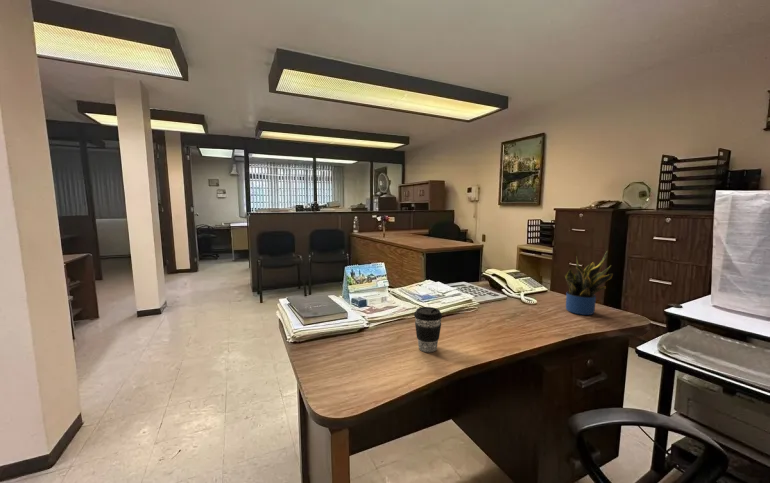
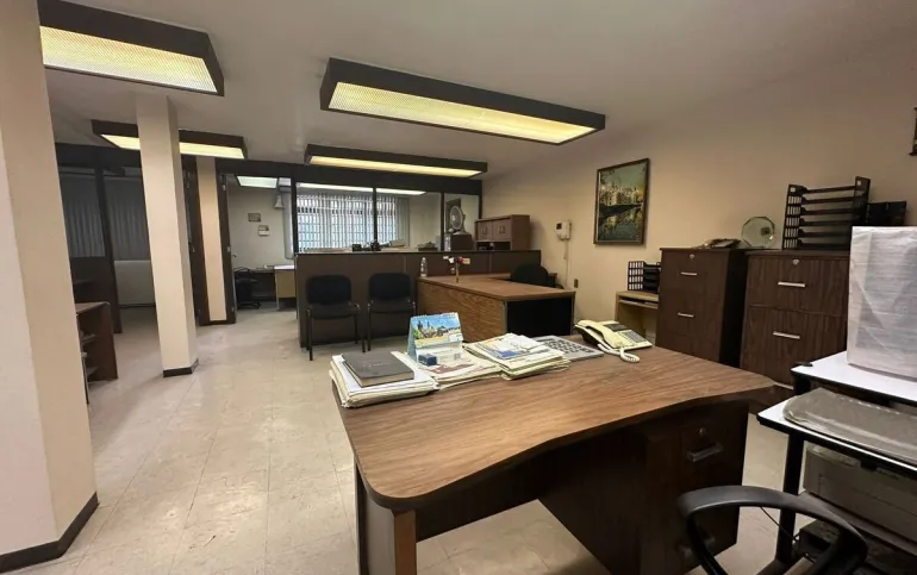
- potted plant (591, 280)
- coffee cup (427, 329)
